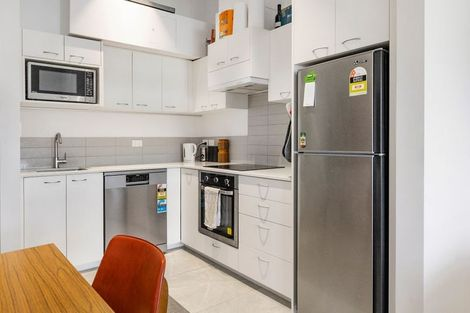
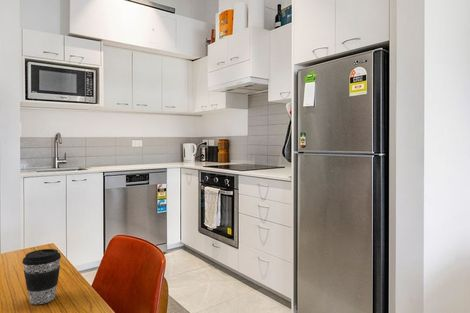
+ coffee cup (42, 276)
